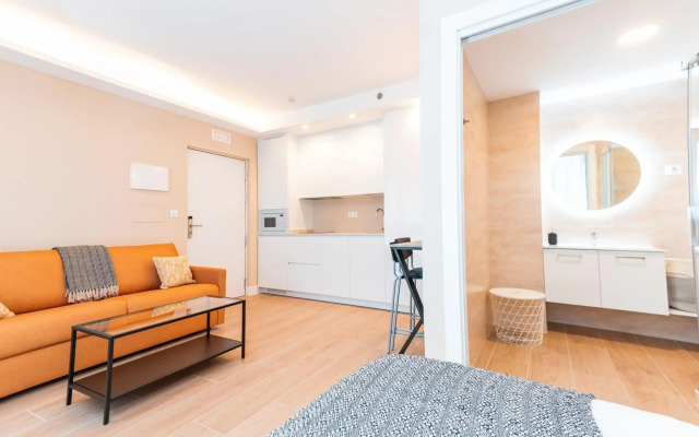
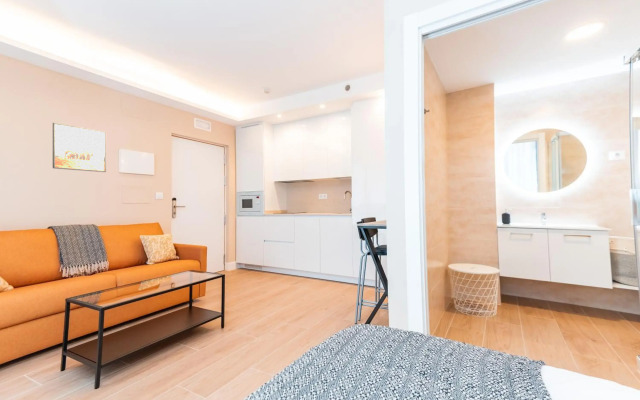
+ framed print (80, 148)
